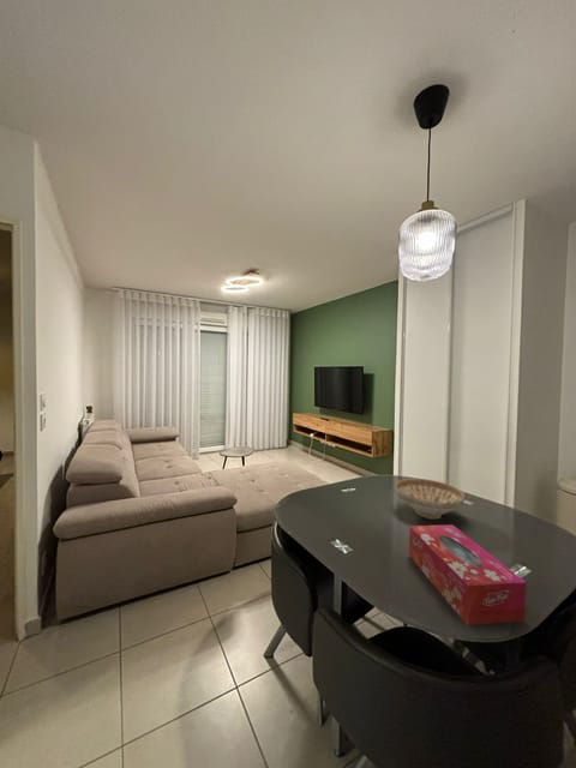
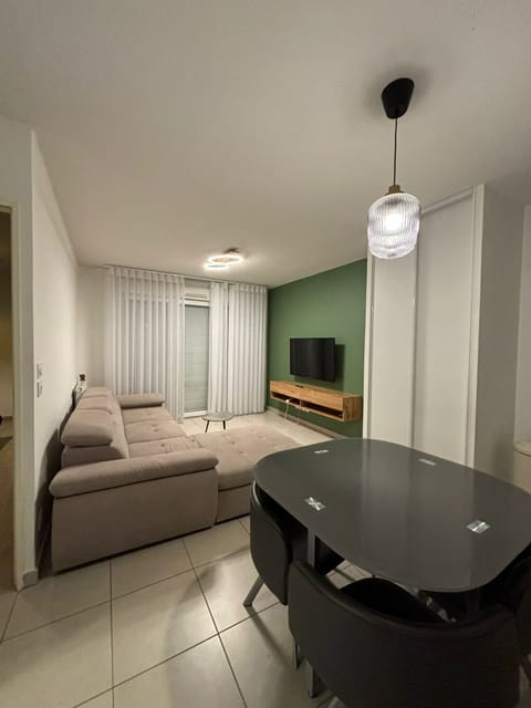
- tissue box (458, 566)
- decorative bowl (427, 500)
